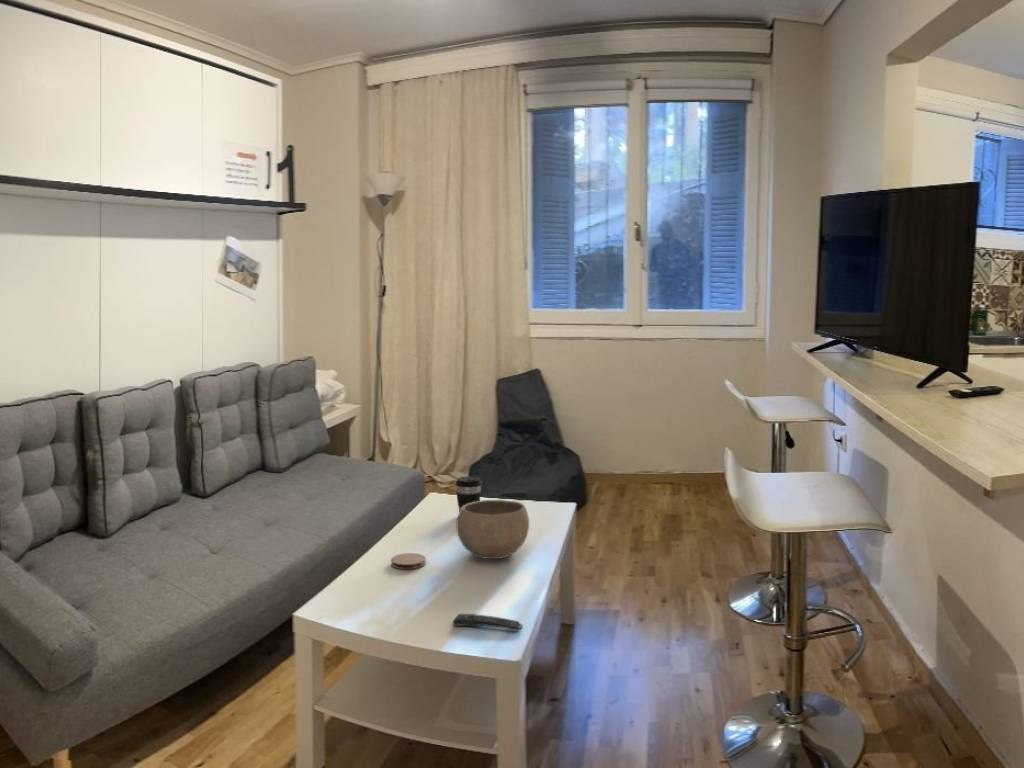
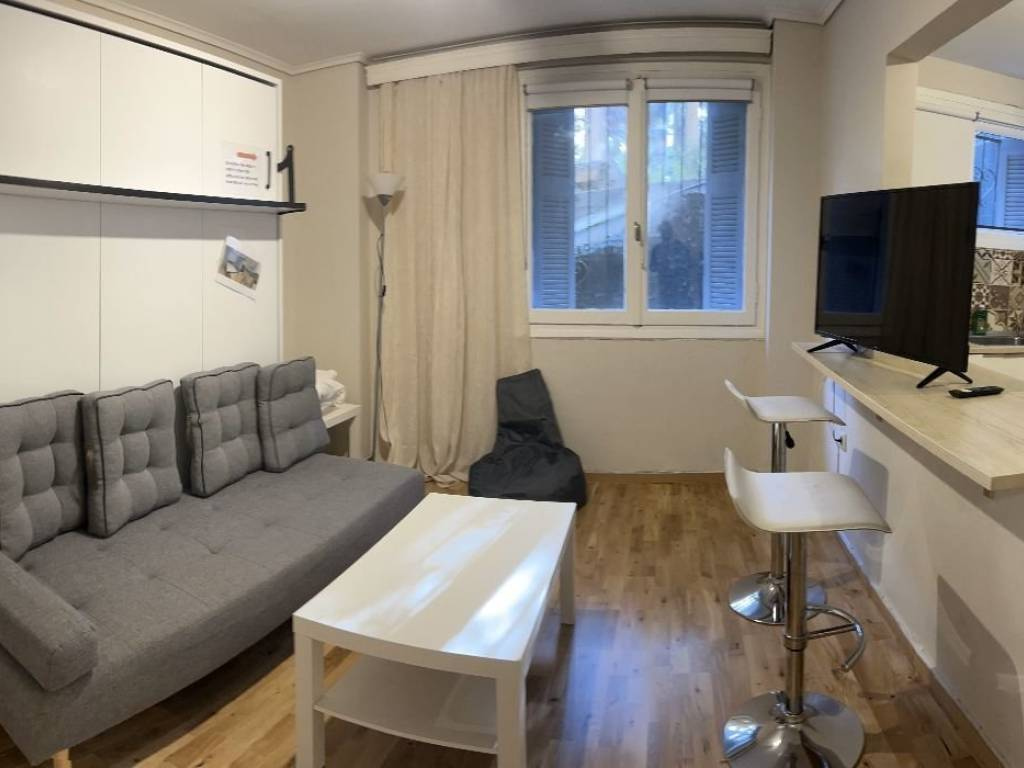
- bowl (492, 530)
- coffee cup (468, 497)
- coaster (408, 560)
- remote control (488, 622)
